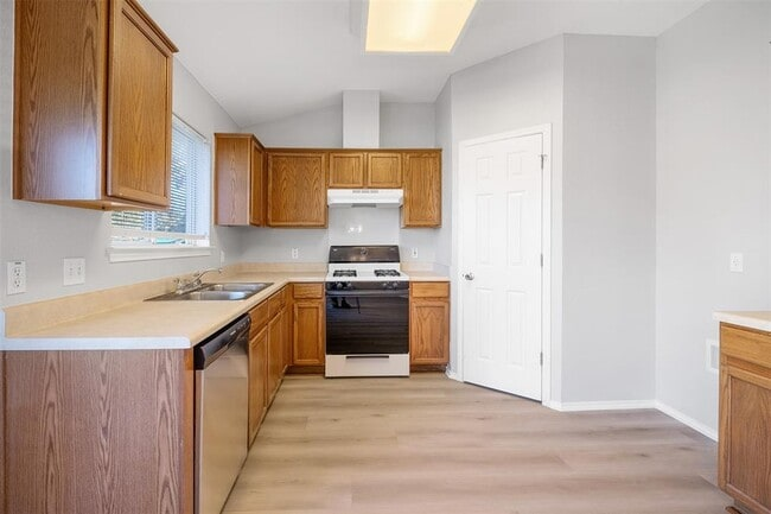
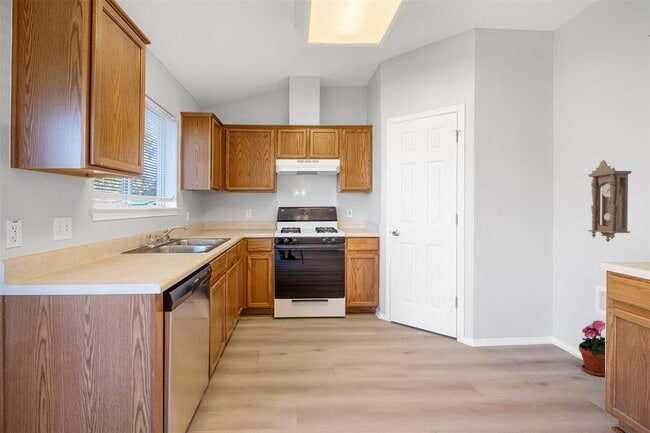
+ potted plant (596, 345)
+ pendulum clock (608, 201)
